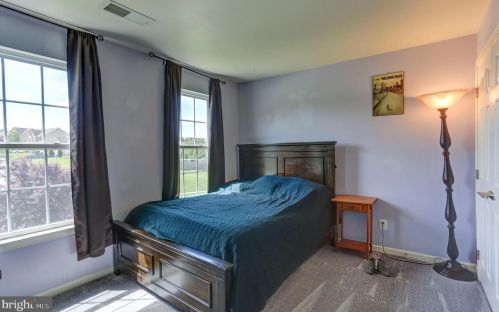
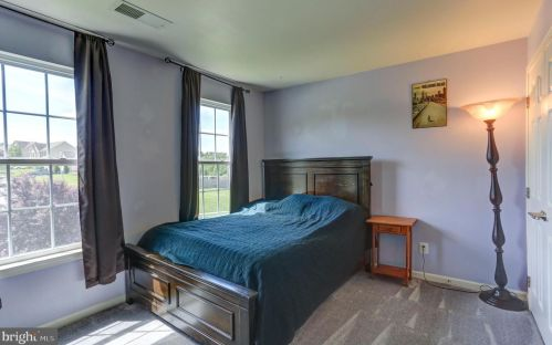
- boots (377, 266)
